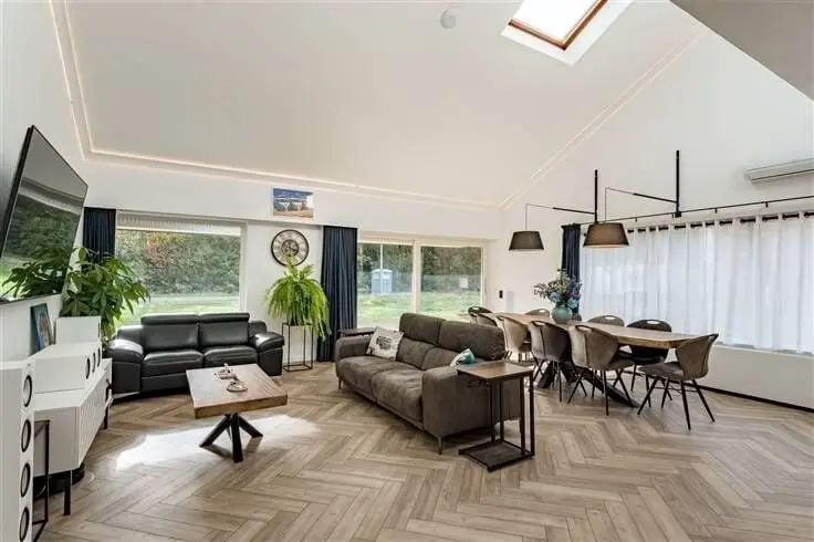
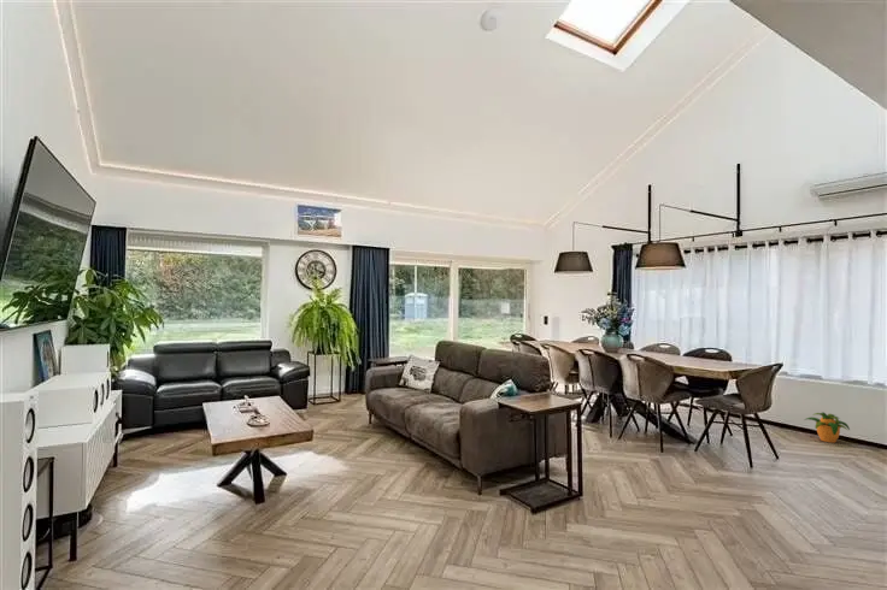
+ potted plant (824, 425)
